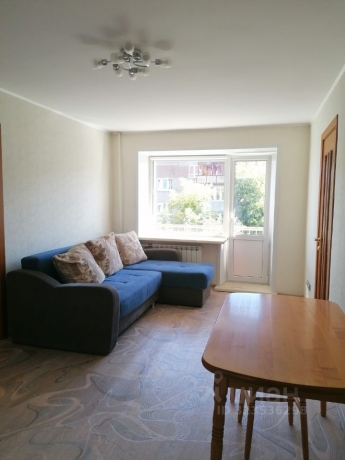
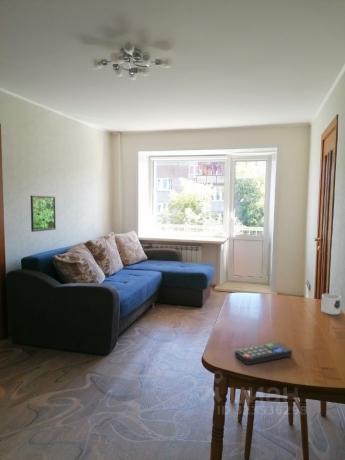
+ mug (330, 303)
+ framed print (43, 213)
+ remote control (263, 352)
